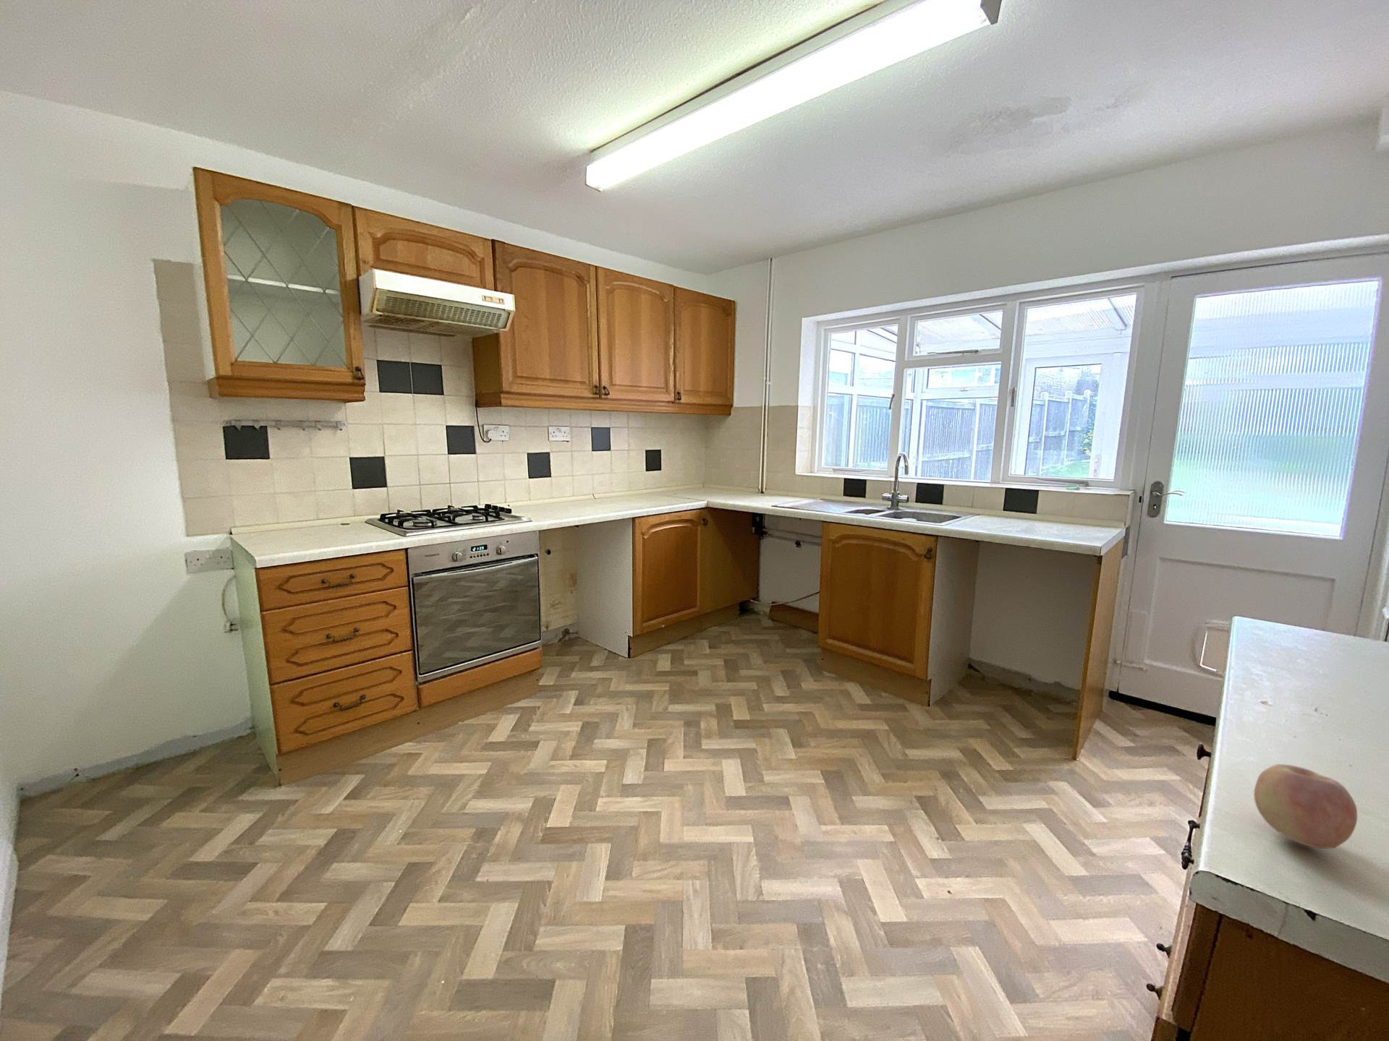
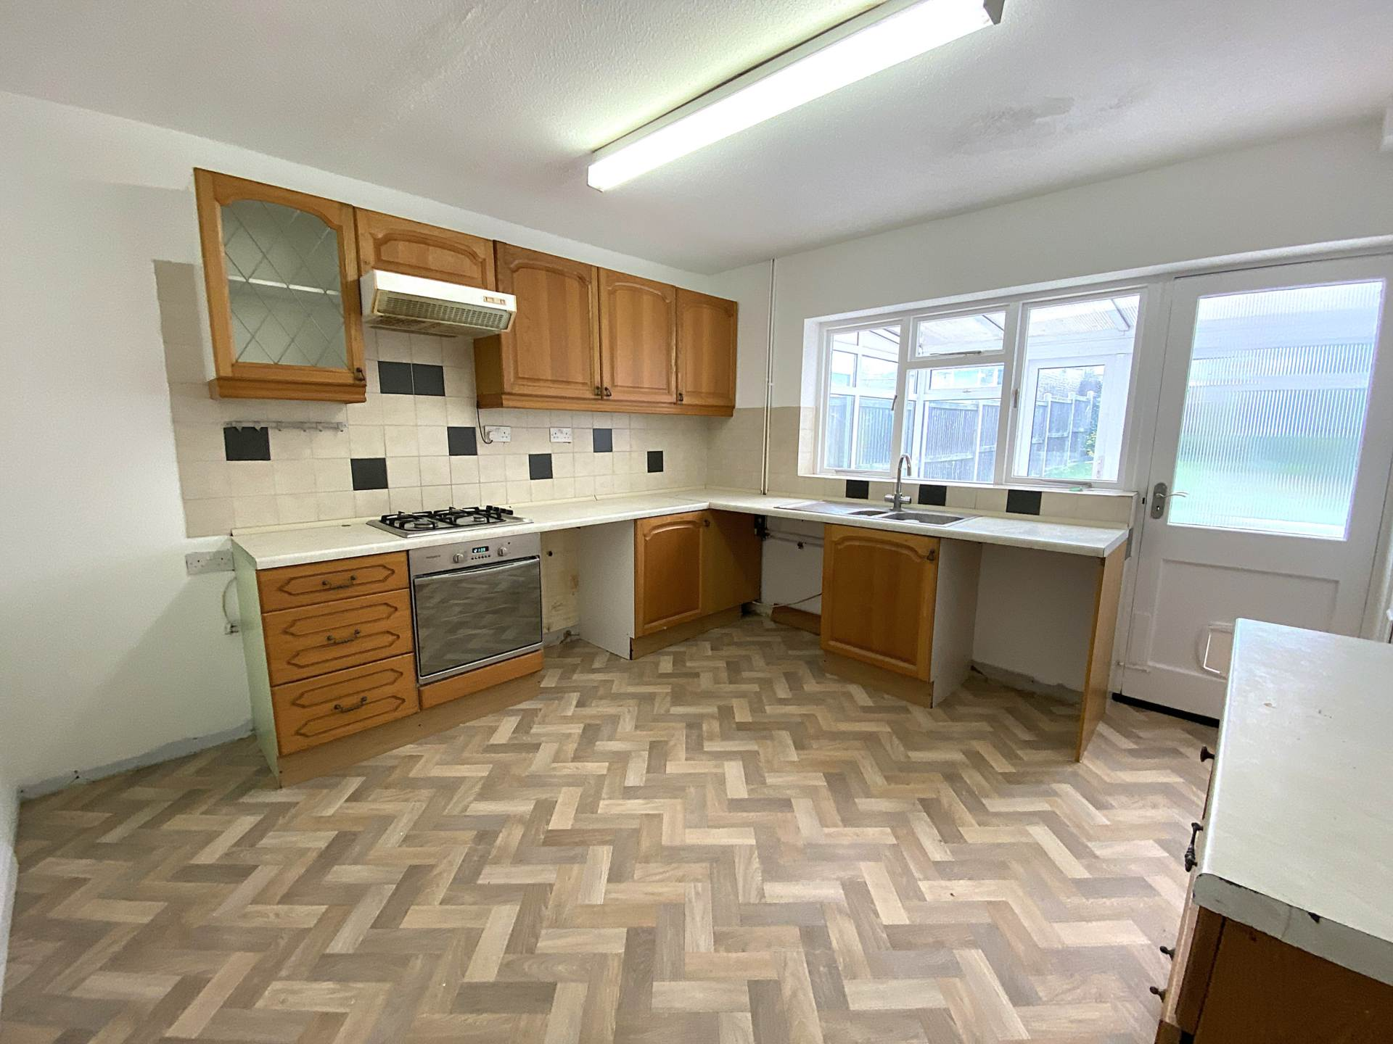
- fruit (1303, 805)
